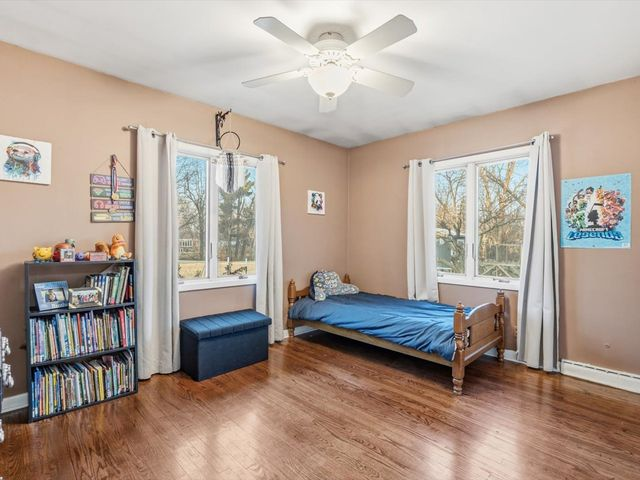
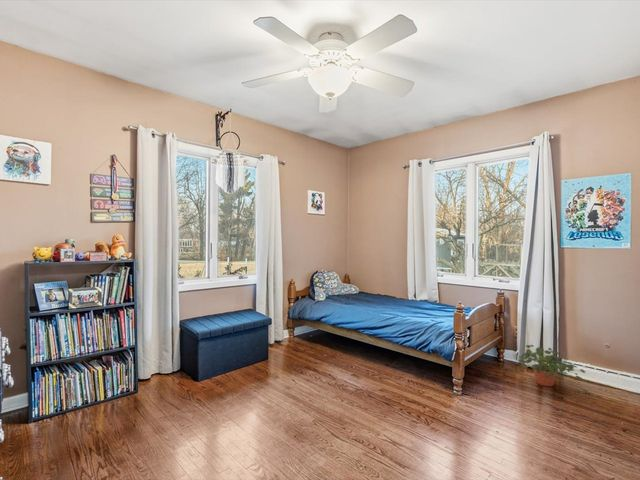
+ potted plant (549, 368)
